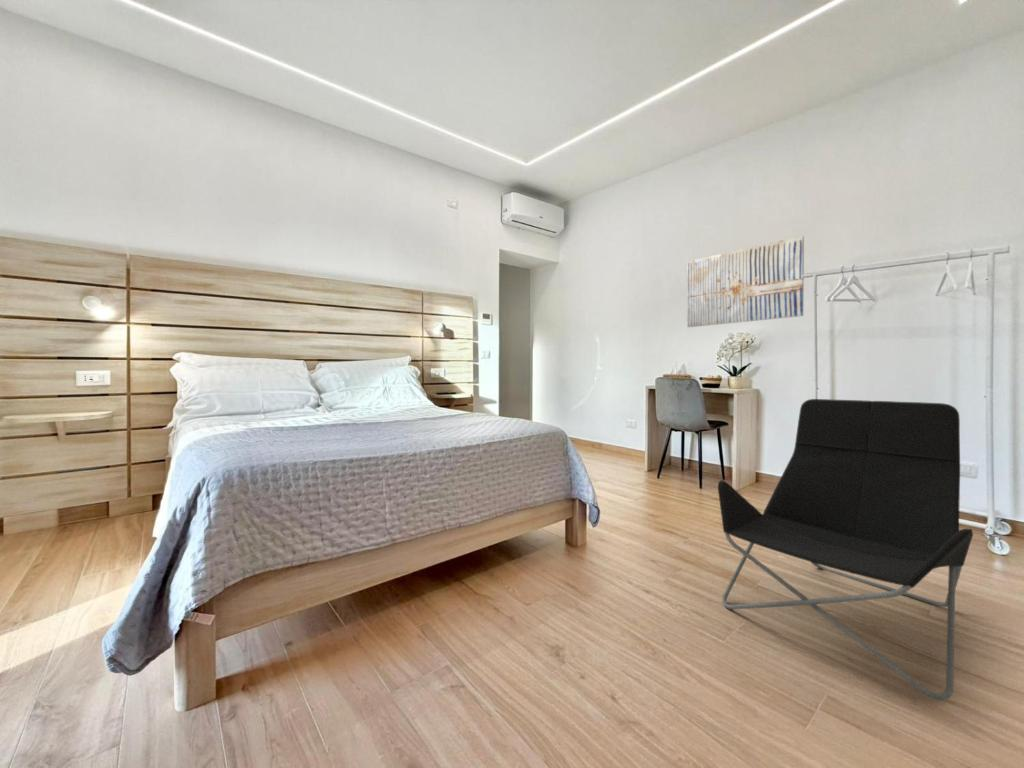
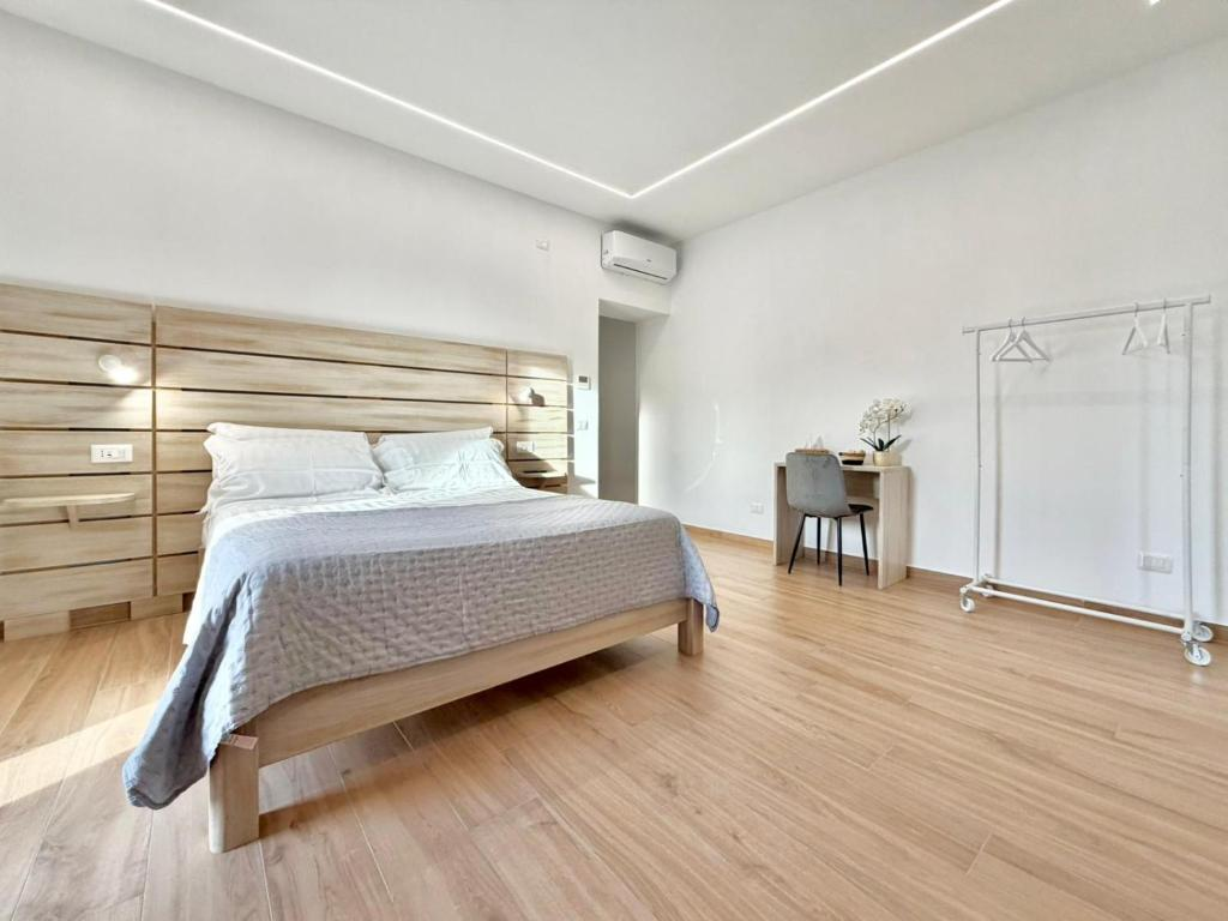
- lounge chair (851, 511)
- wall art (739, 286)
